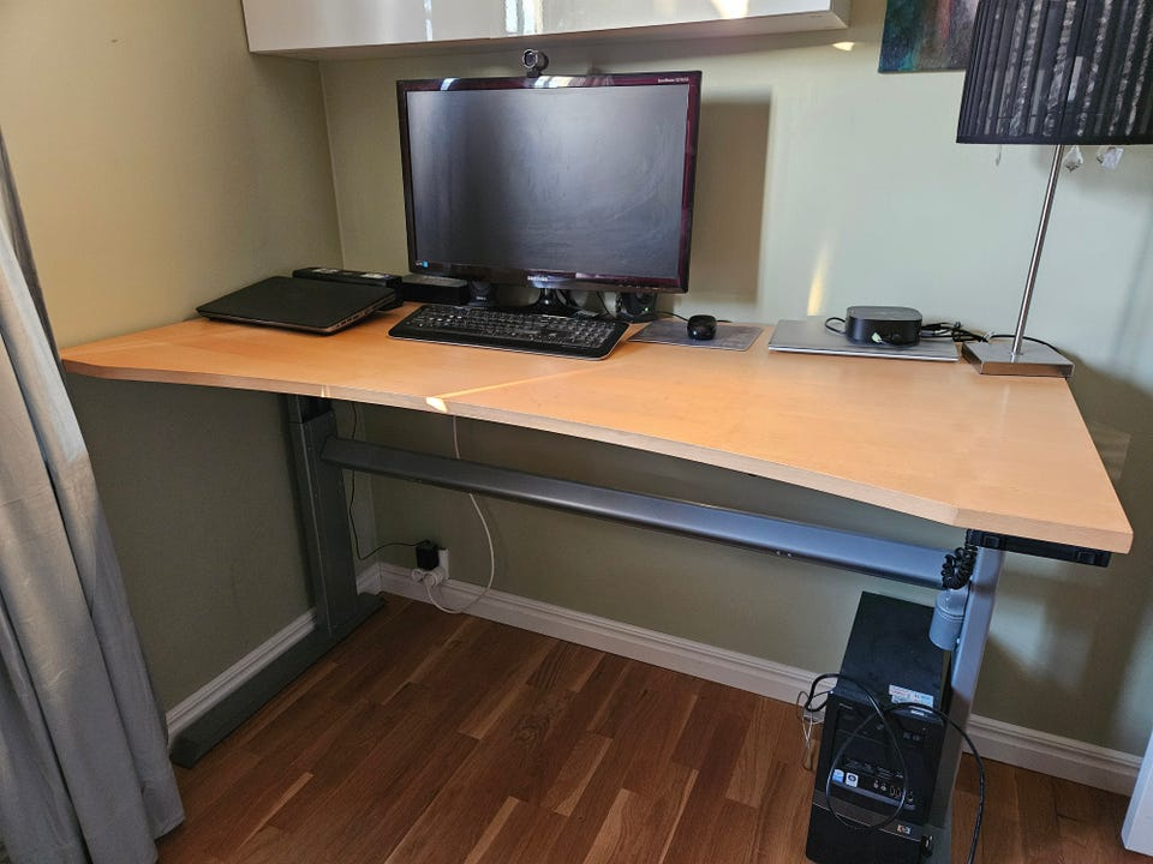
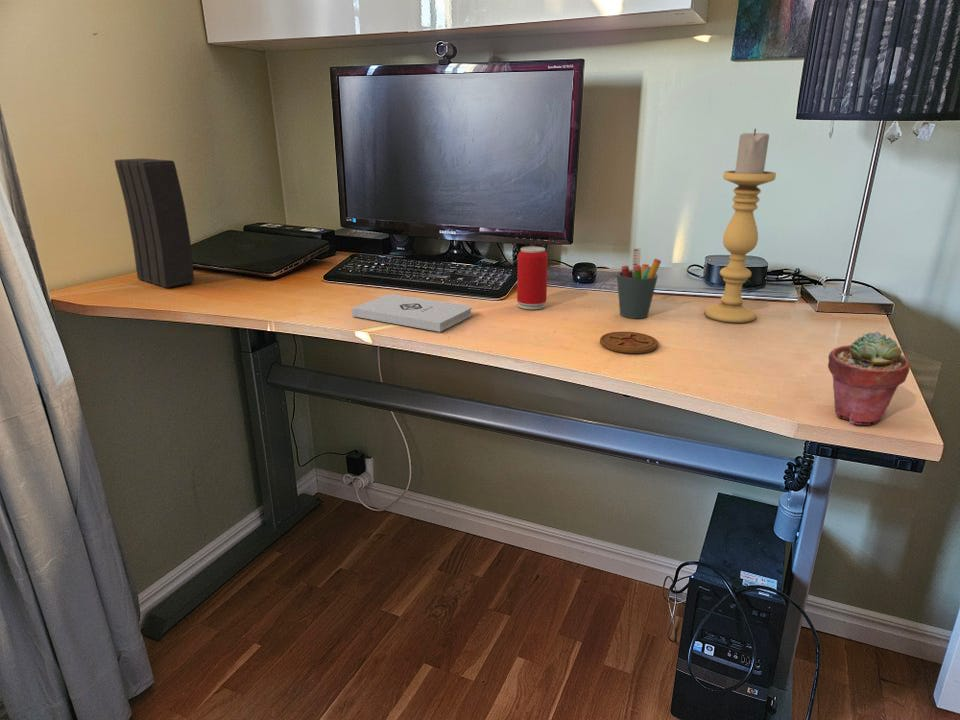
+ speaker (156, 222)
+ pen holder (637, 283)
+ coaster (628, 341)
+ potted succulent (866, 374)
+ notepad (413, 311)
+ candle holder (742, 226)
+ beverage can (532, 277)
